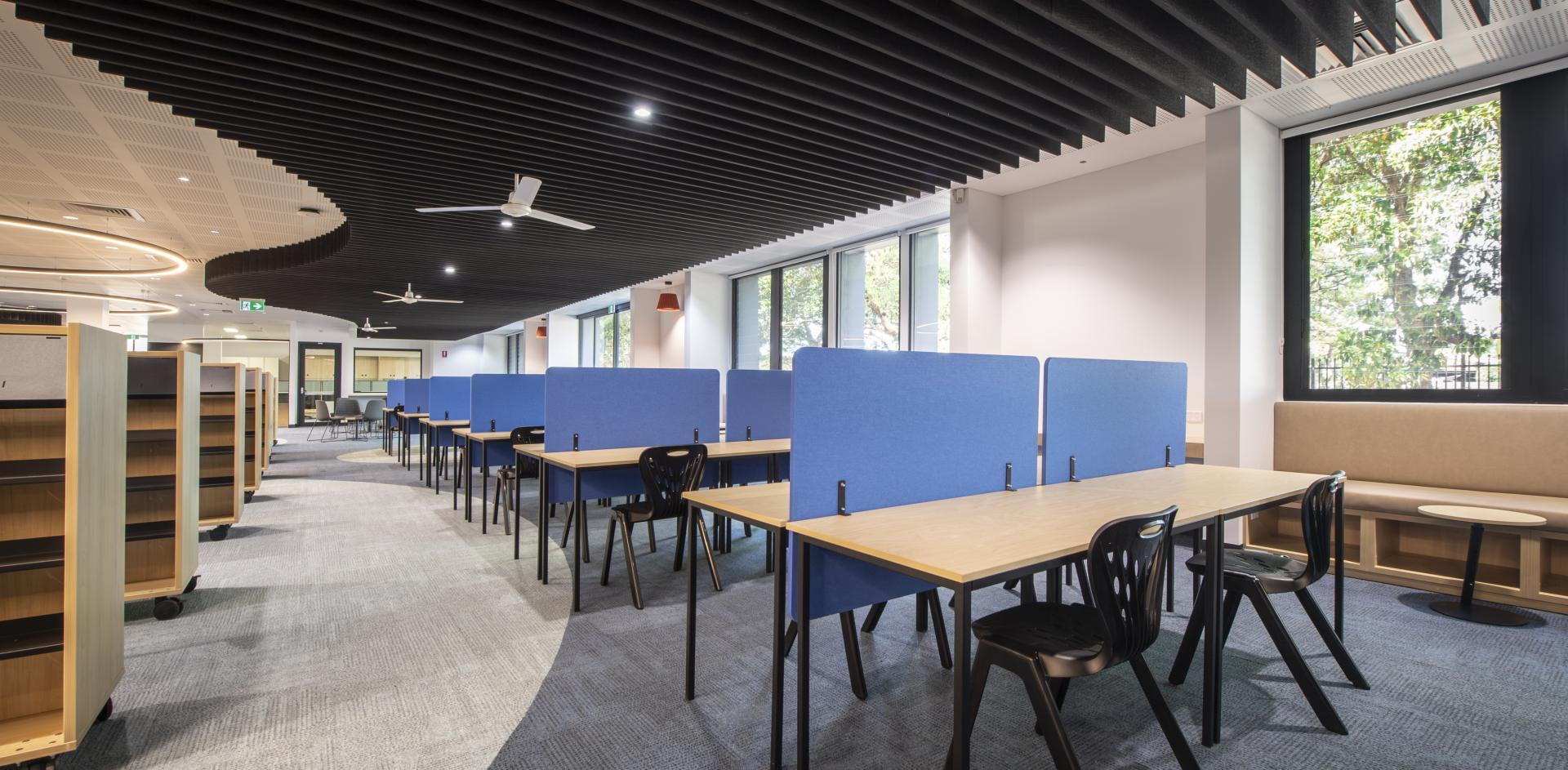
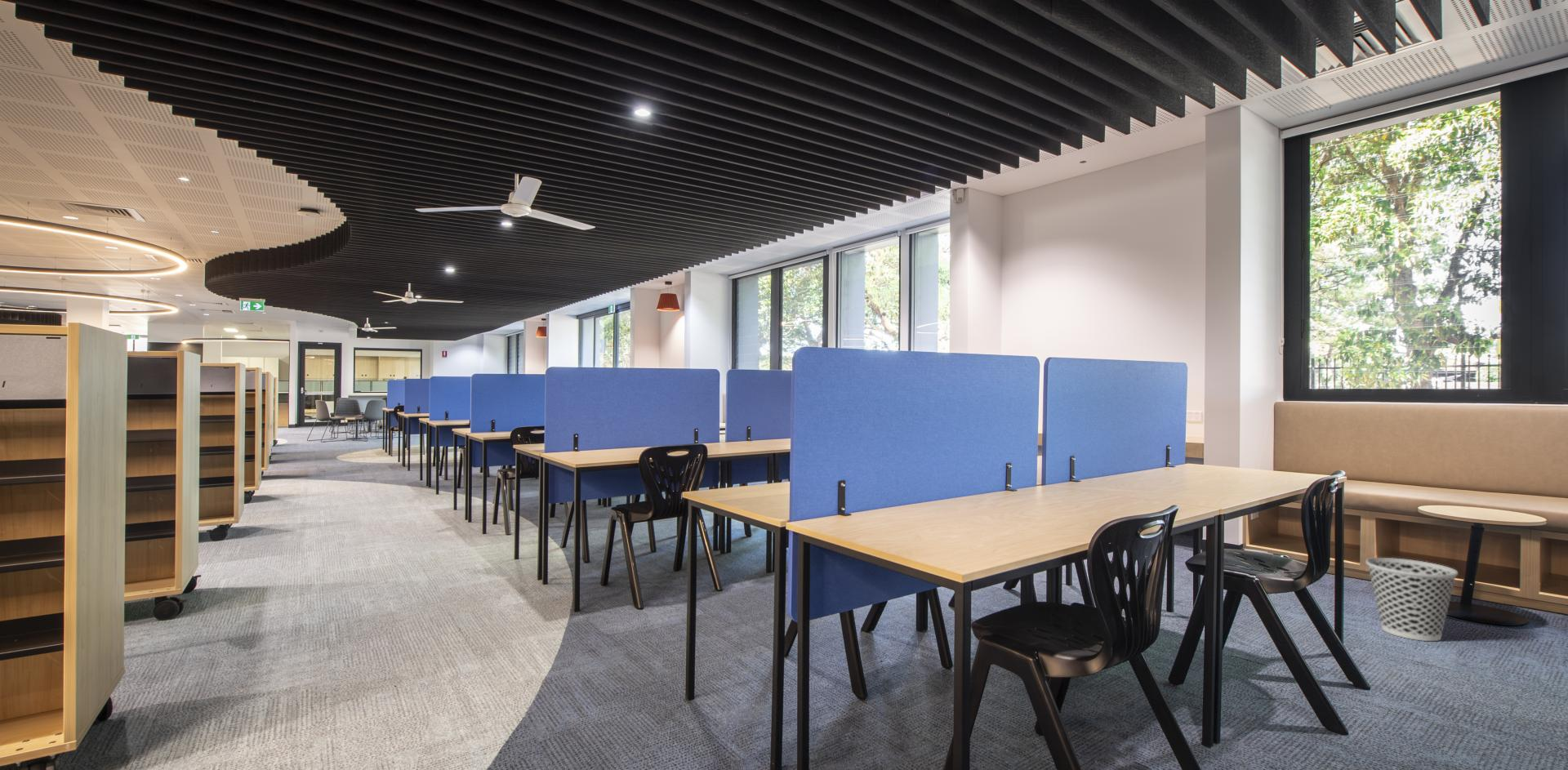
+ wastebasket (1410, 599)
